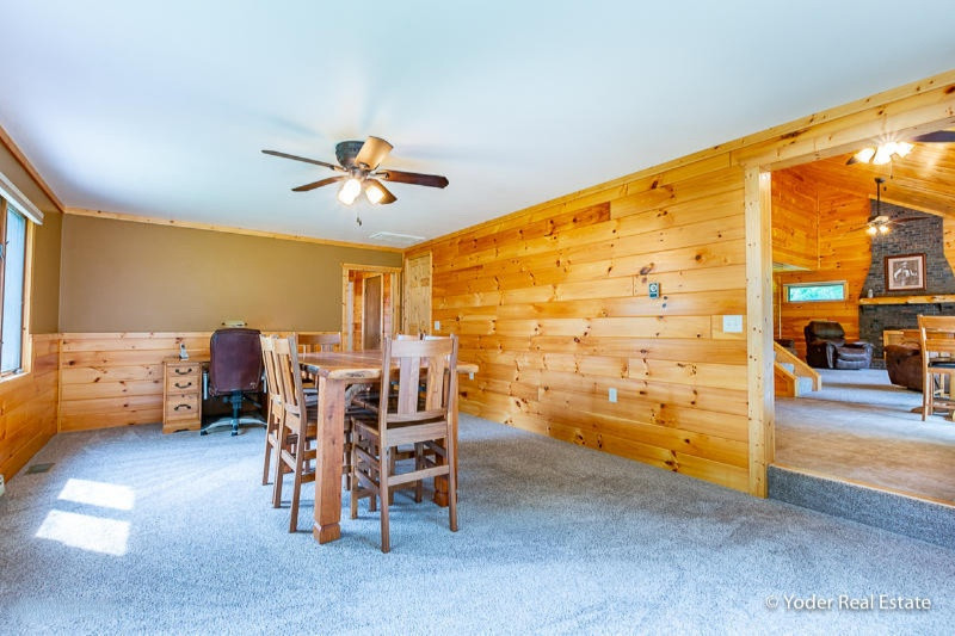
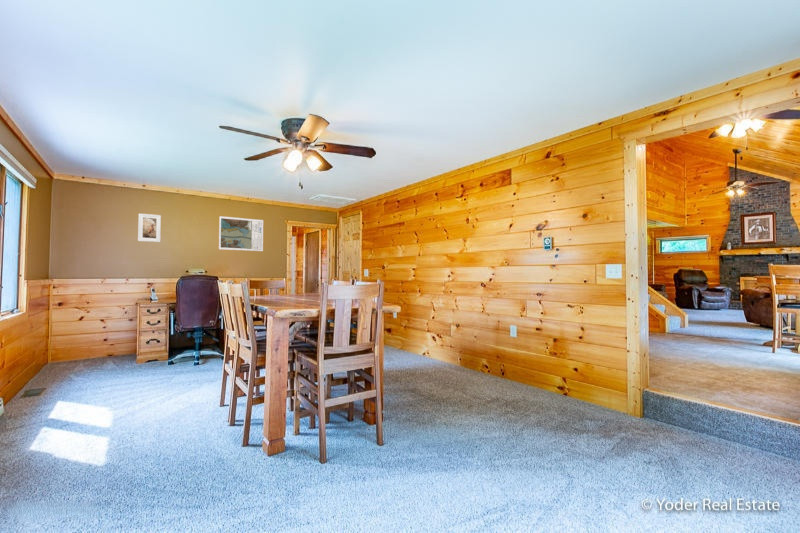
+ map (241, 234)
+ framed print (149, 228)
